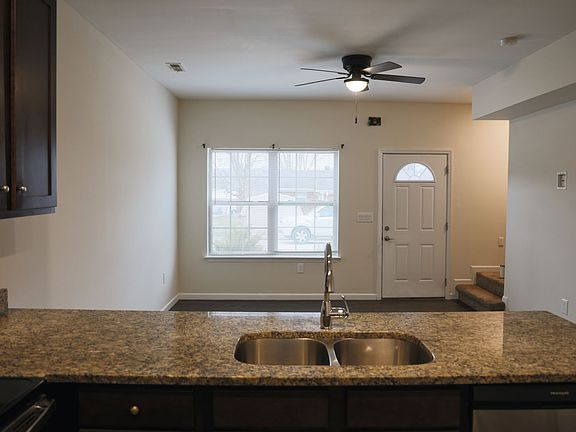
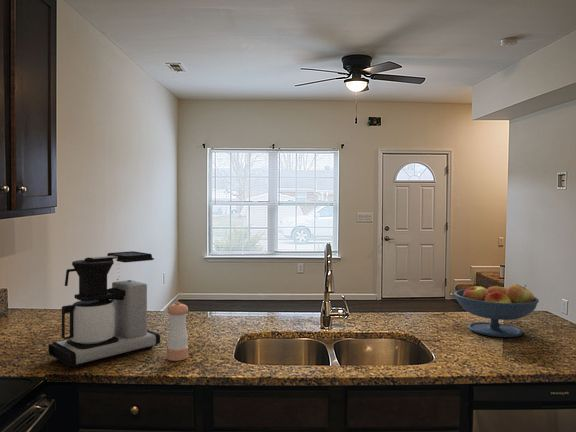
+ fruit bowl (494, 306)
+ coffee maker (106, 304)
+ pepper shaker (177, 329)
